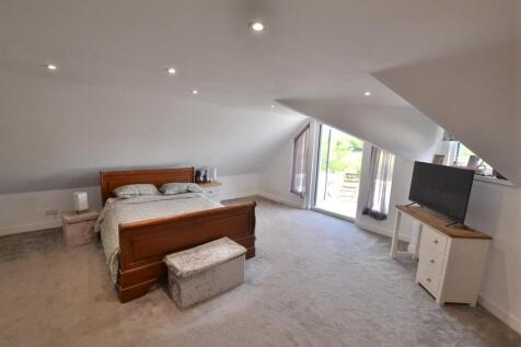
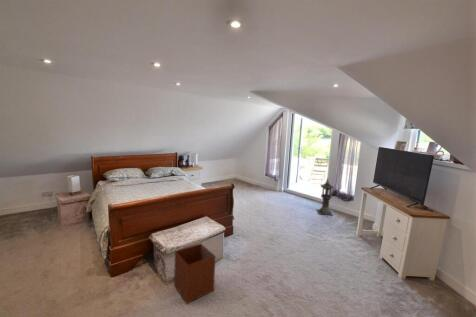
+ lantern (326, 195)
+ waste basket (193, 271)
